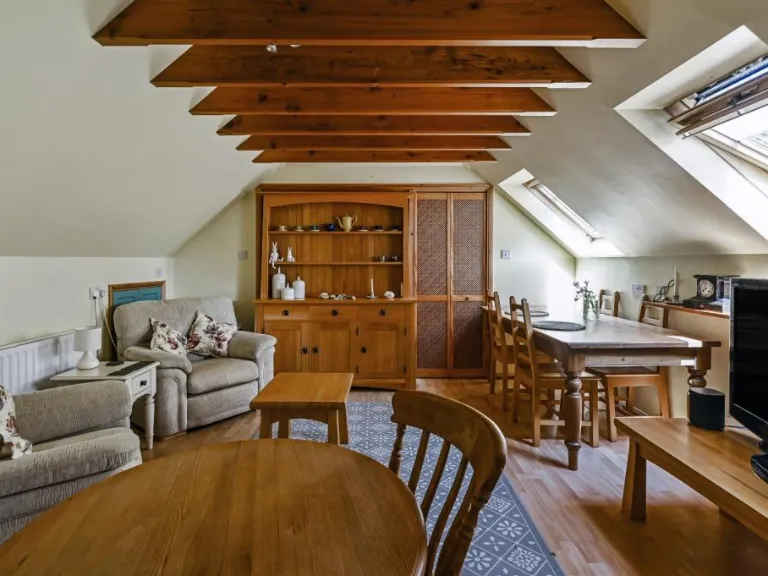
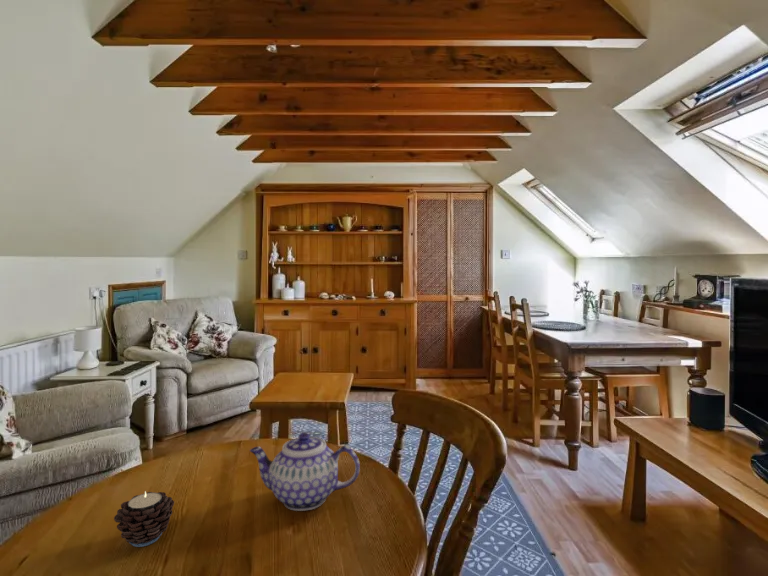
+ teapot (304, 466)
+ candle (145, 515)
